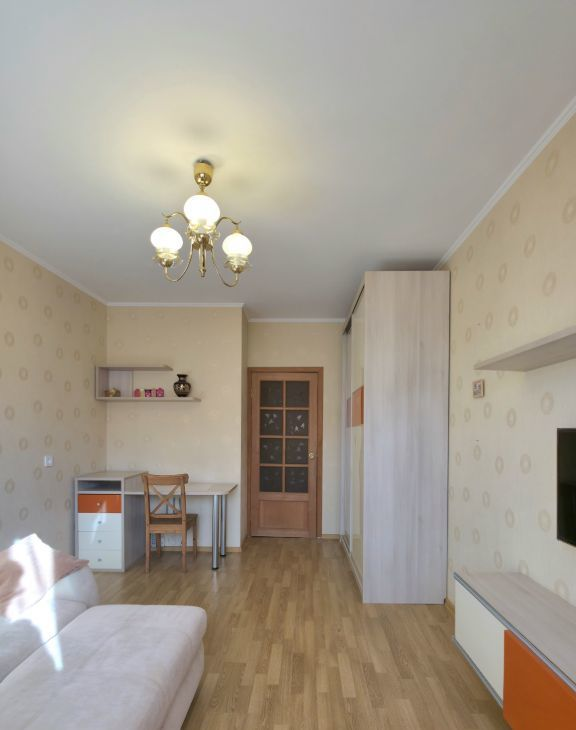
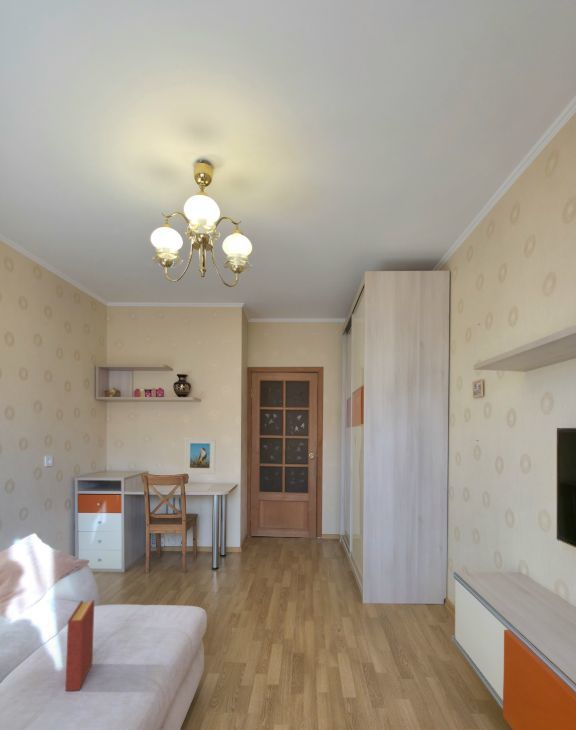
+ book (80, 643)
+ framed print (200, 455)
